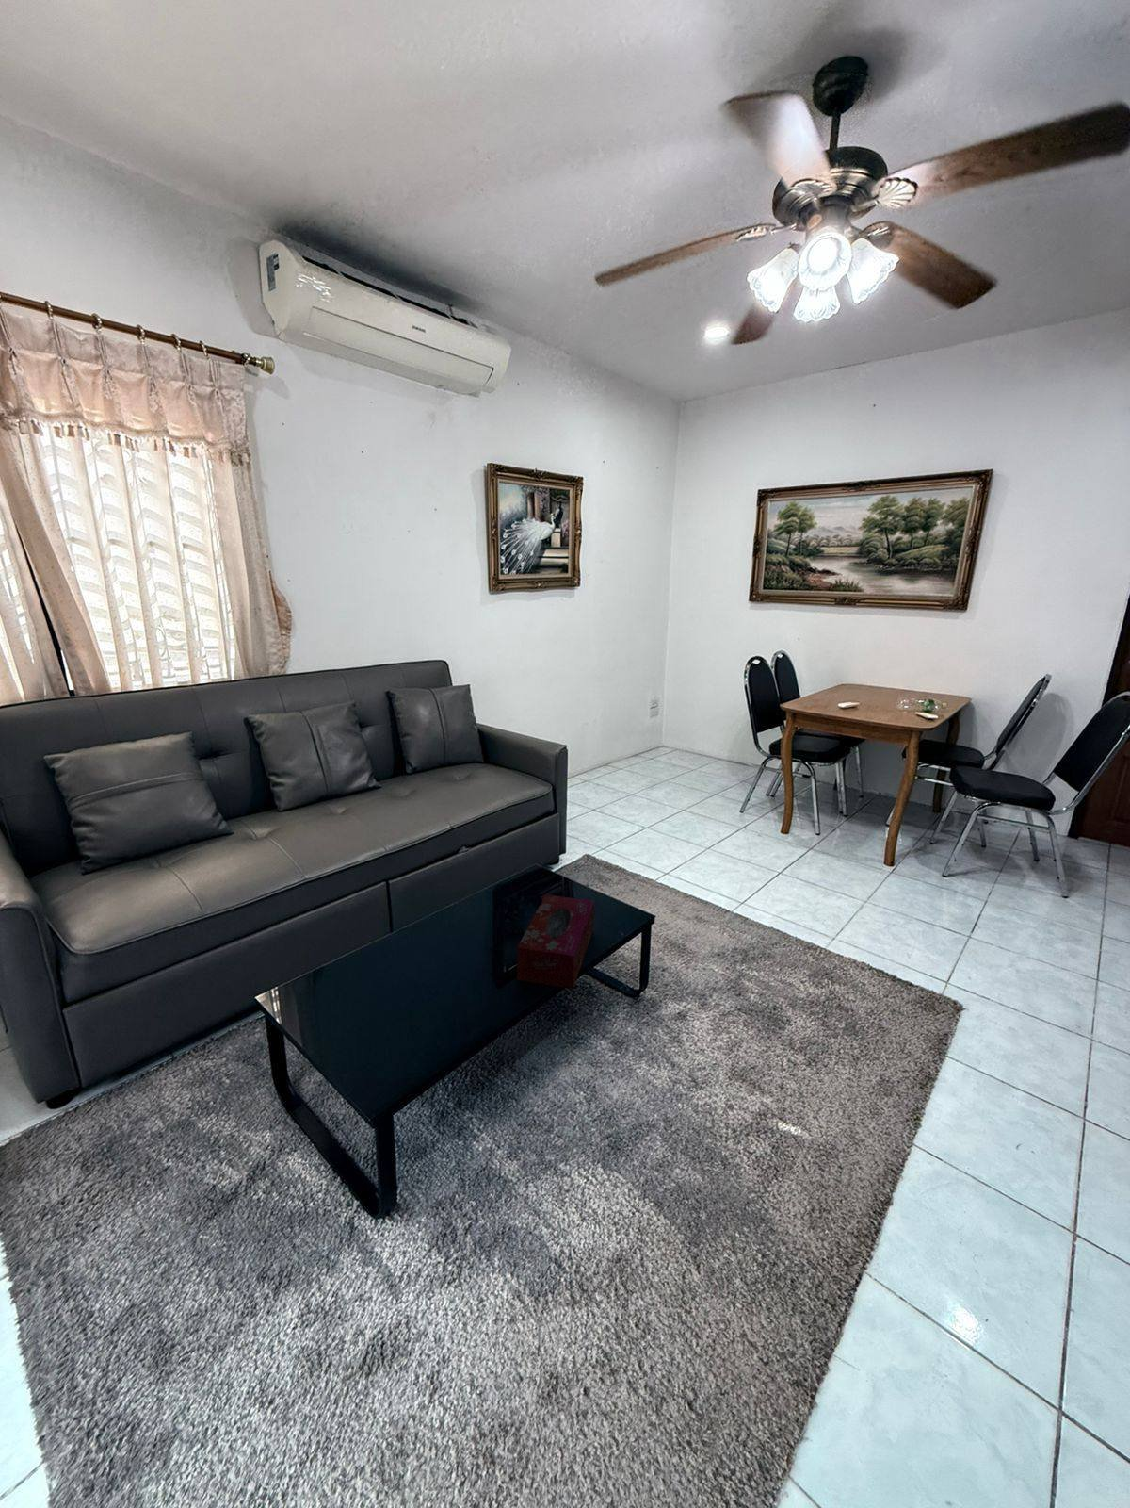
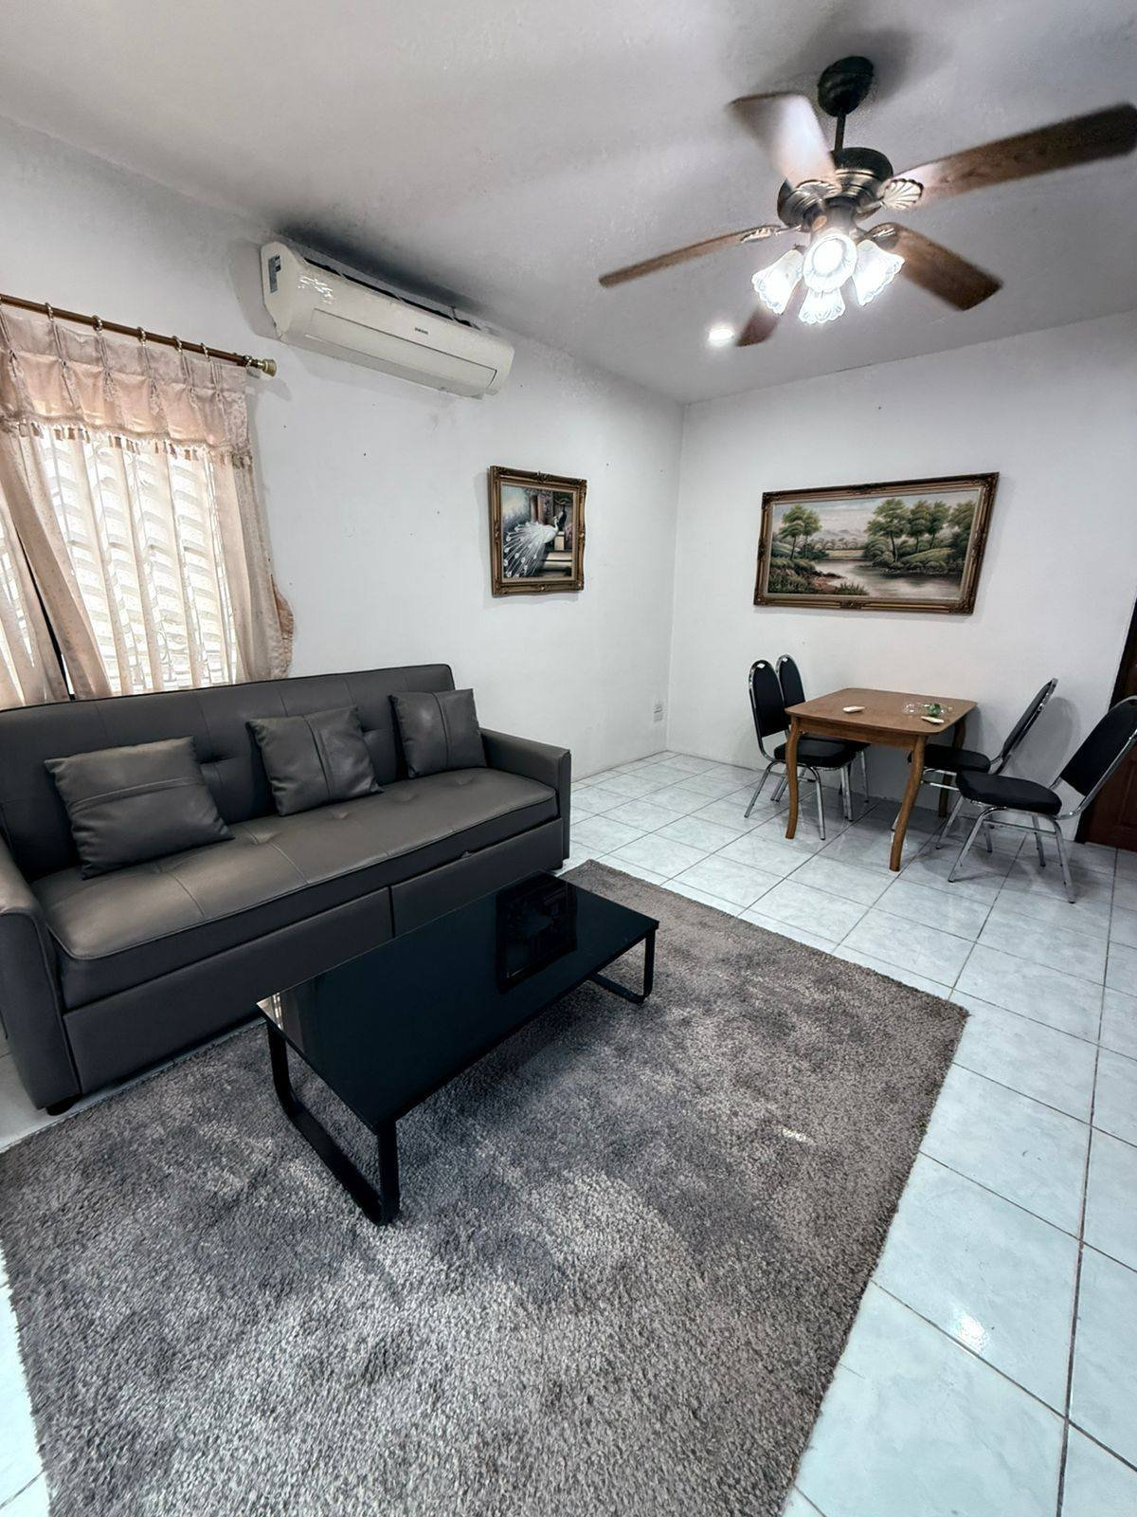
- tissue box (558, 938)
